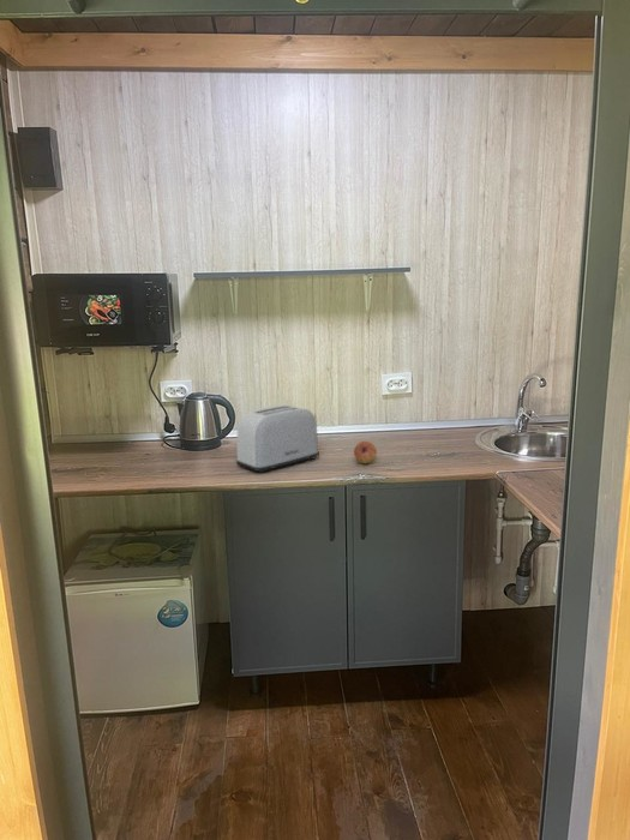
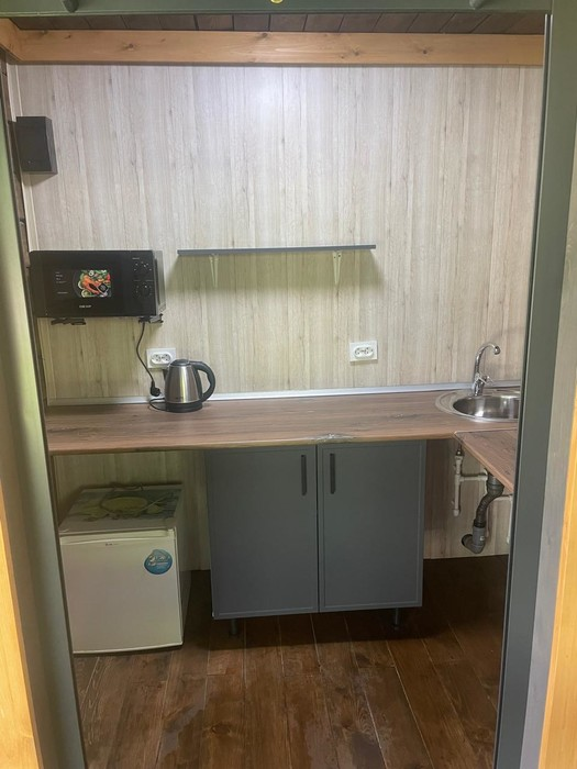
- toaster (278, 436)
- fruit (365, 451)
